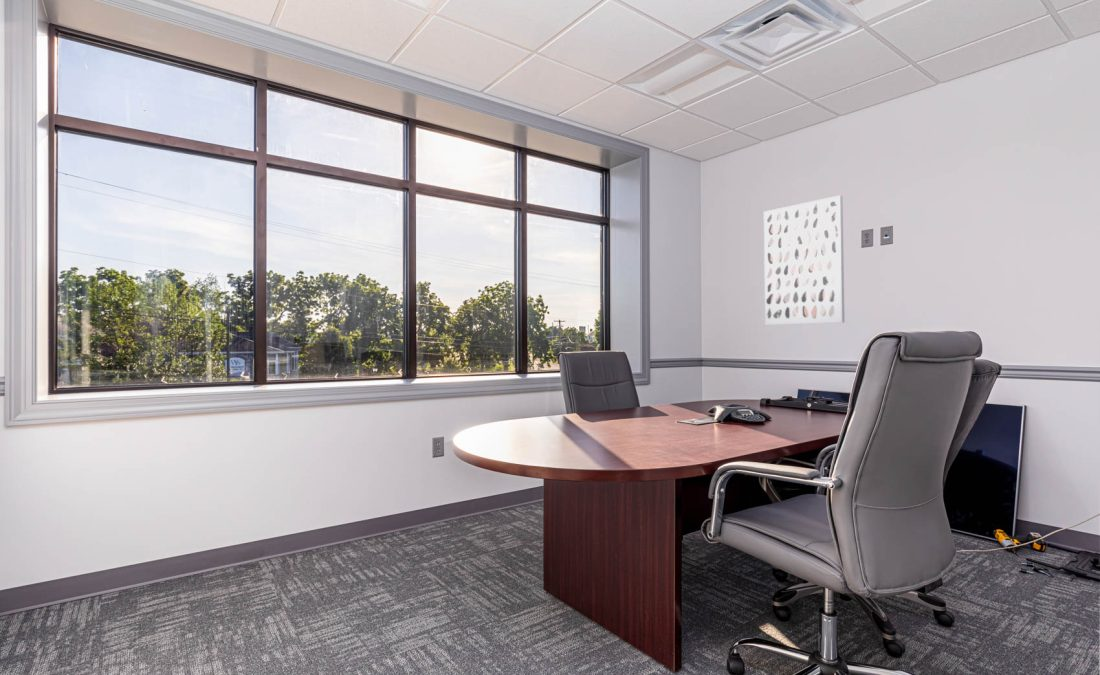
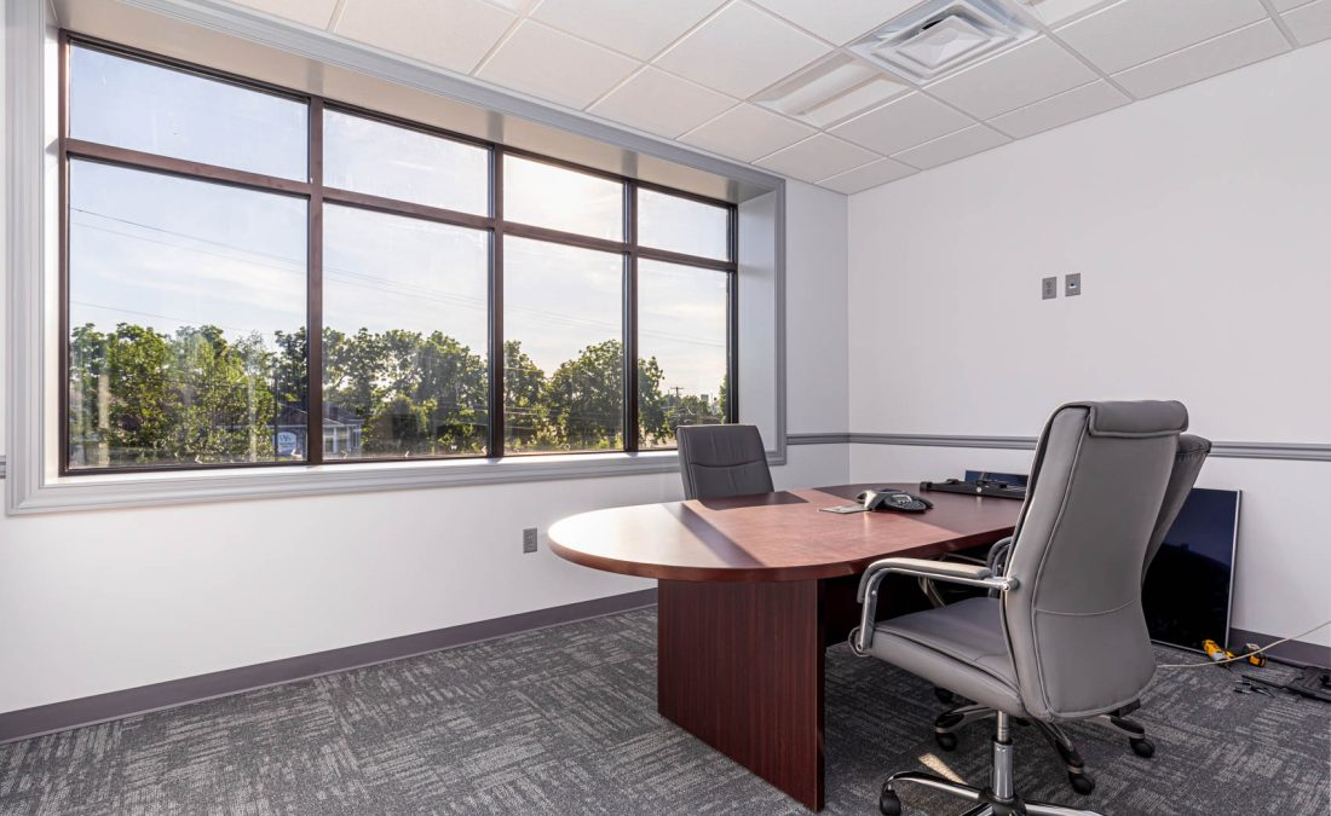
- wall art (801, 264)
